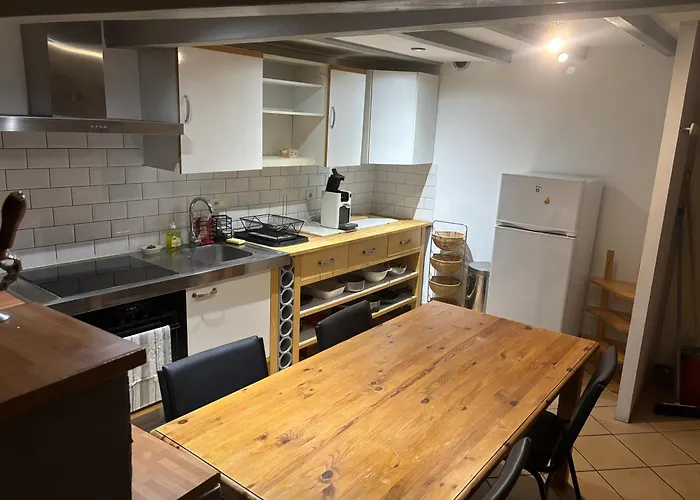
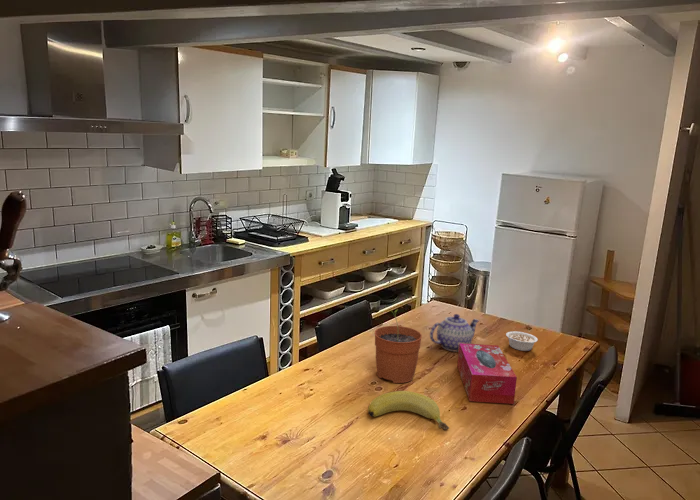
+ legume (522, 341)
+ tissue box (484, 371)
+ banana (406, 410)
+ teapot (454, 330)
+ plant pot (397, 344)
